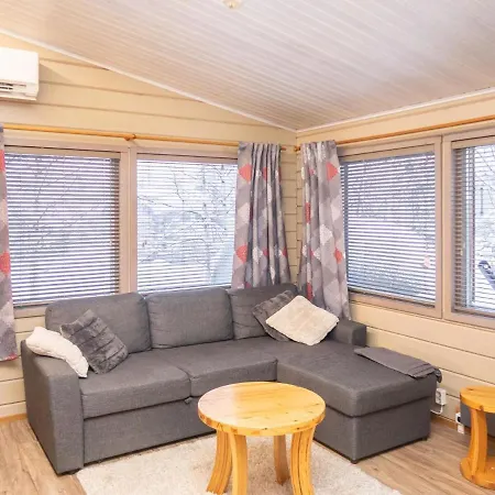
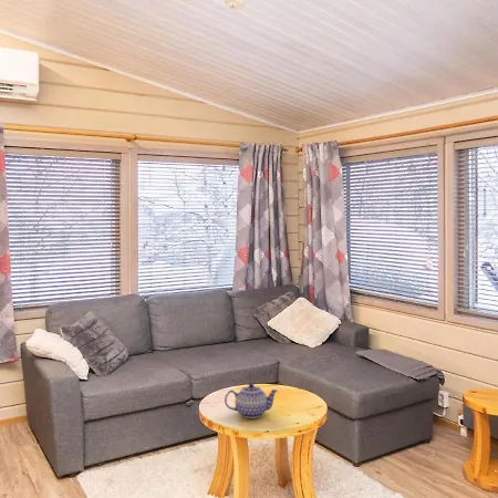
+ teapot (251, 398)
